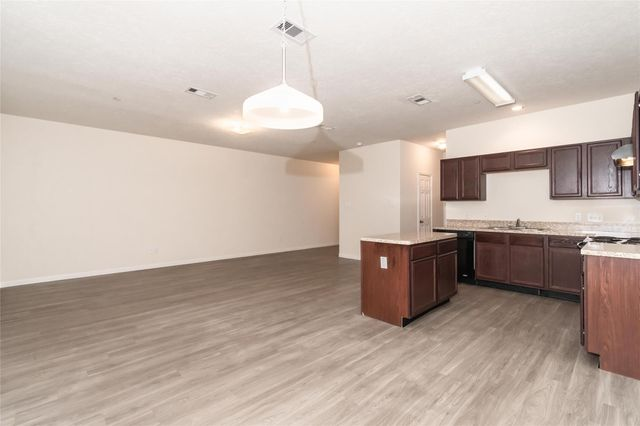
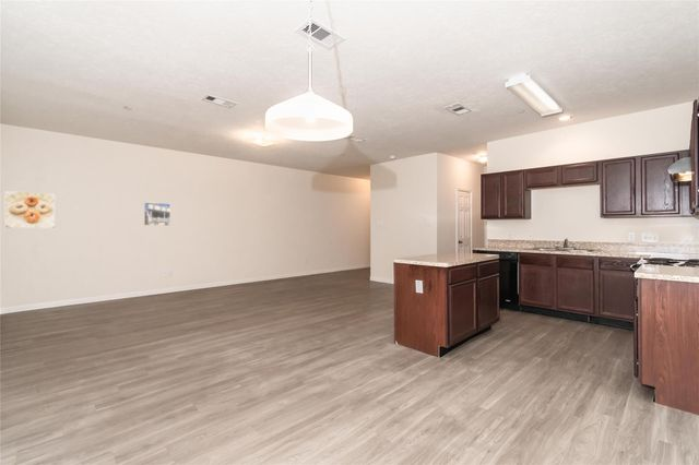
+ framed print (157, 214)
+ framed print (31, 210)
